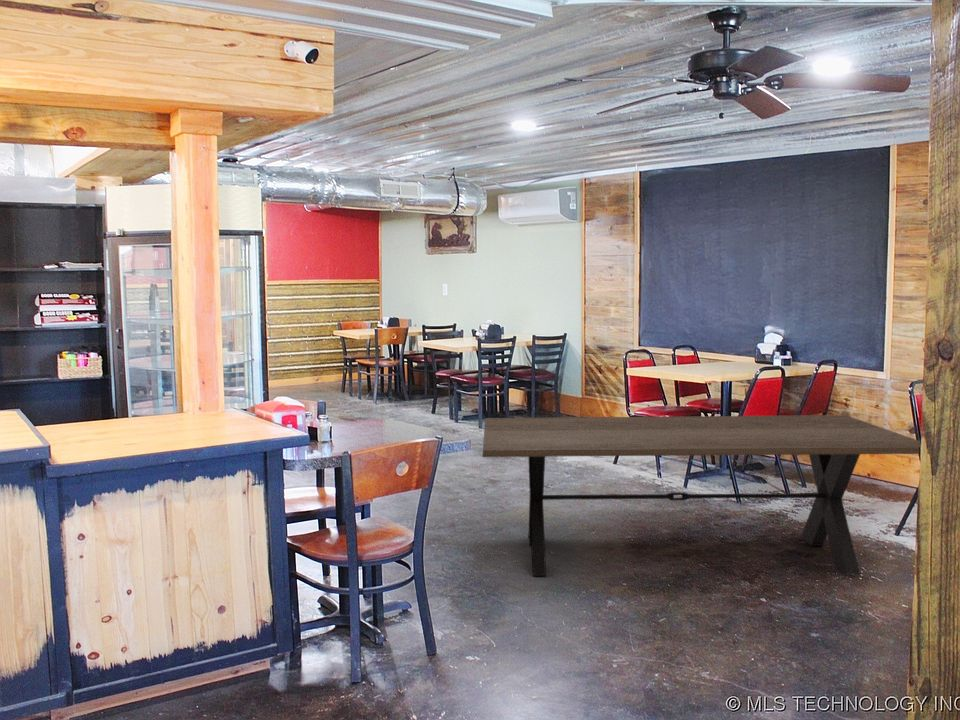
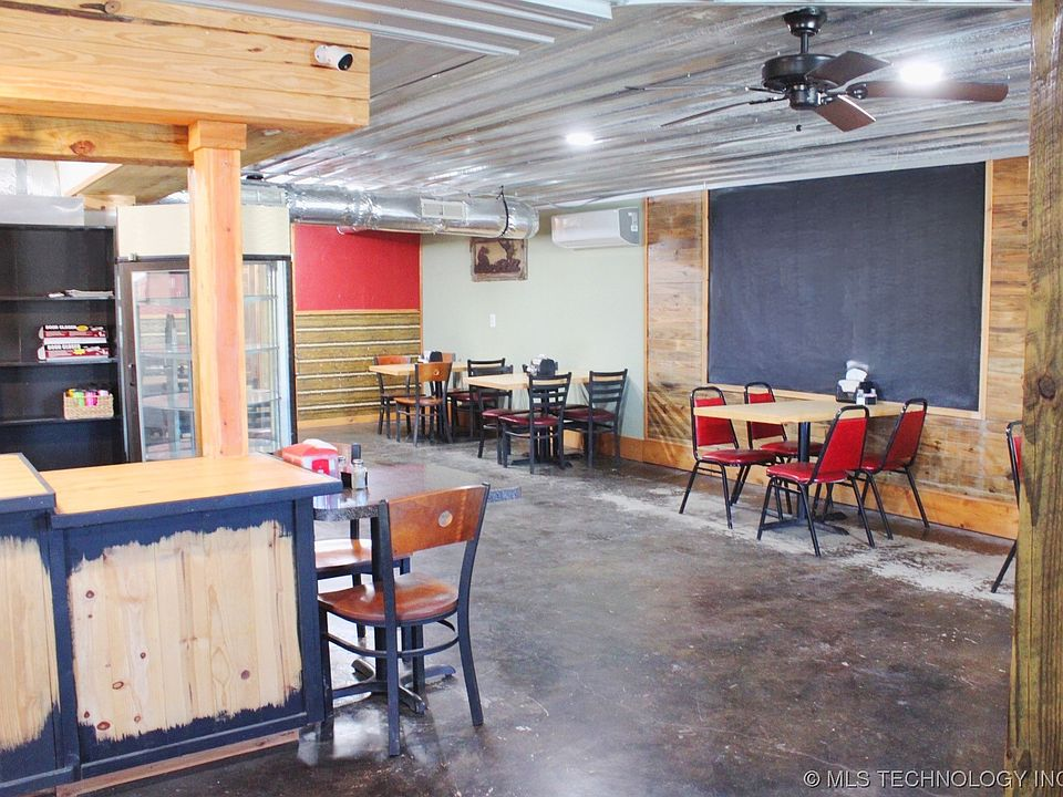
- dining table (683, 493)
